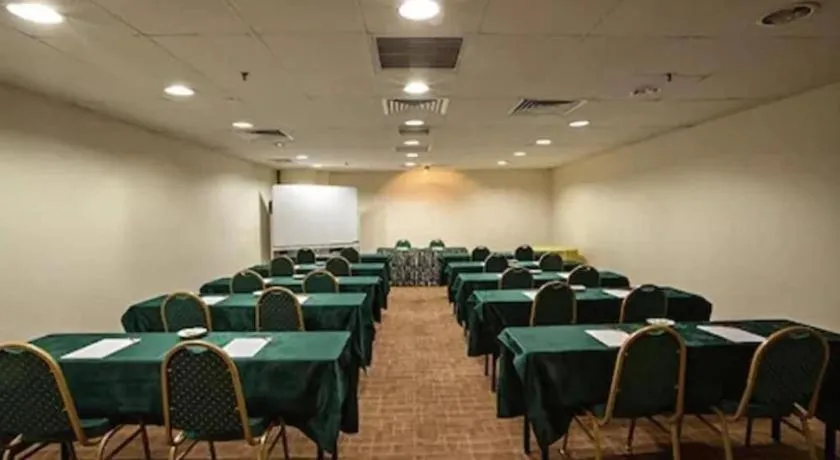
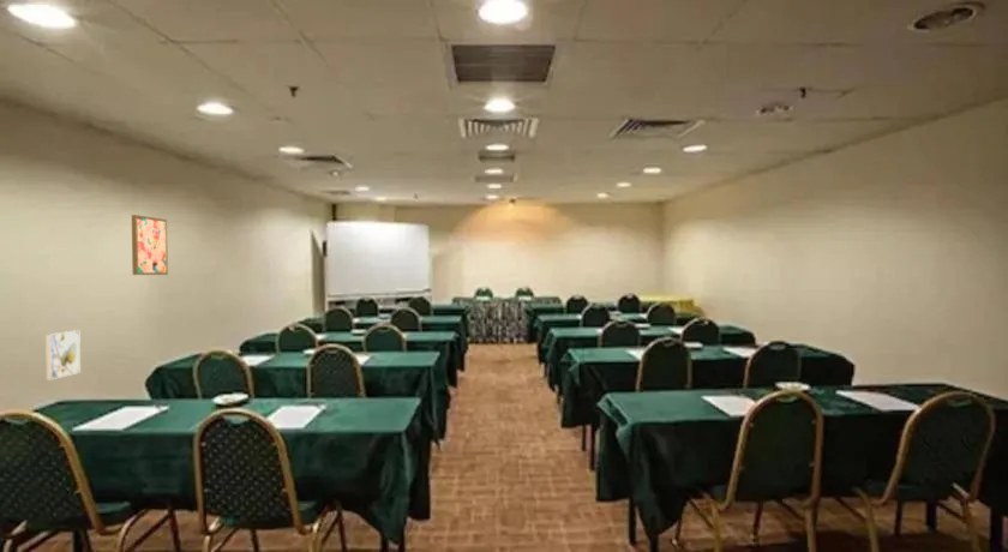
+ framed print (64, 354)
+ wall art (150, 246)
